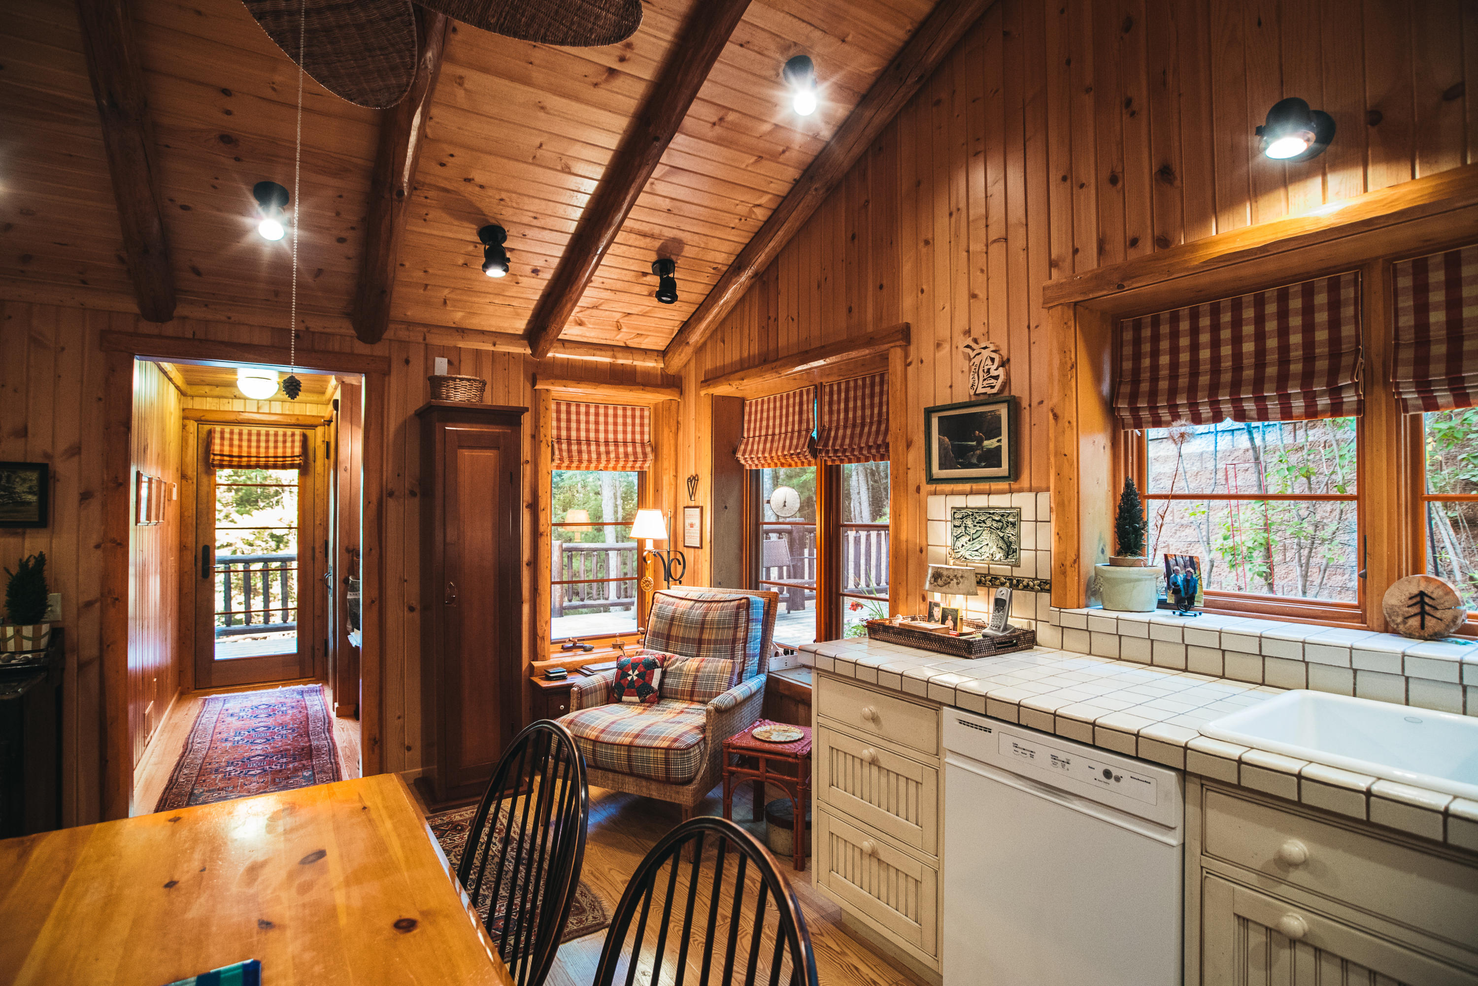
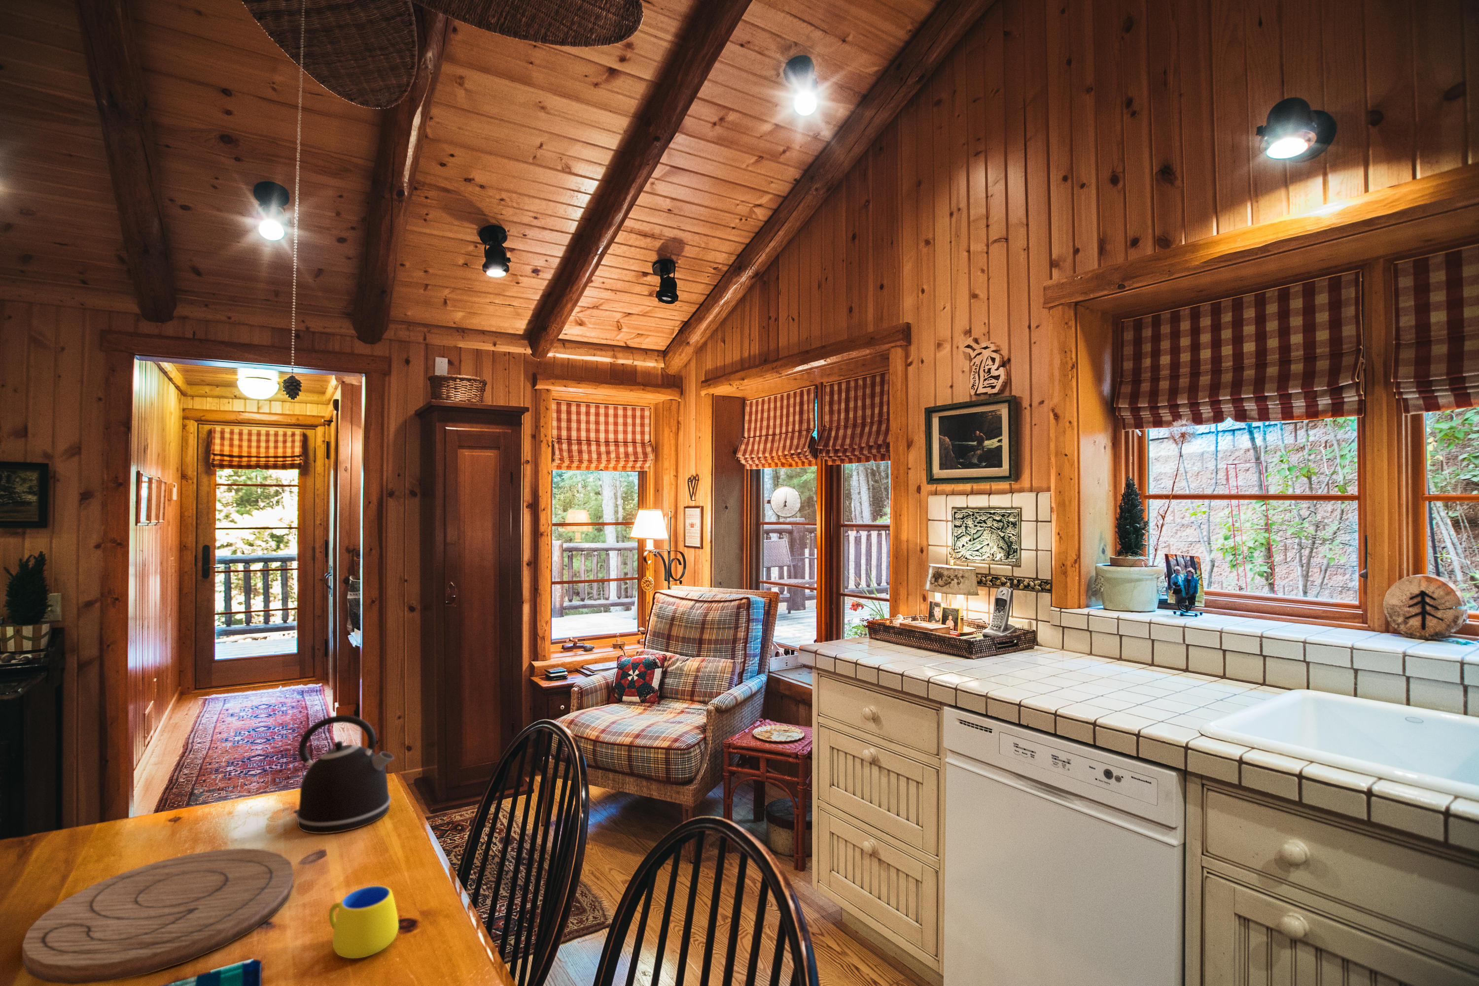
+ kettle (344, 765)
+ mug (359, 919)
+ cutting board (170, 906)
